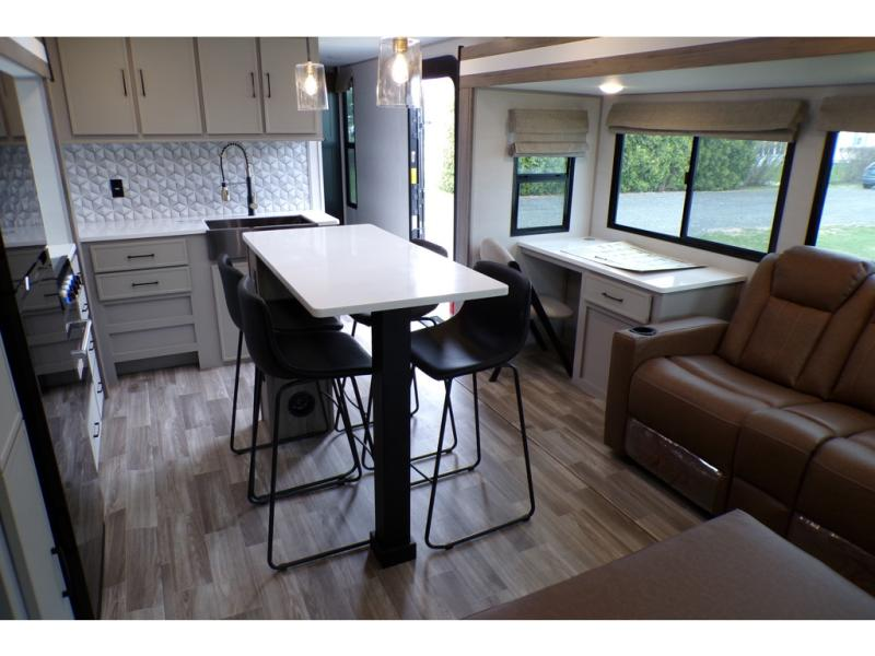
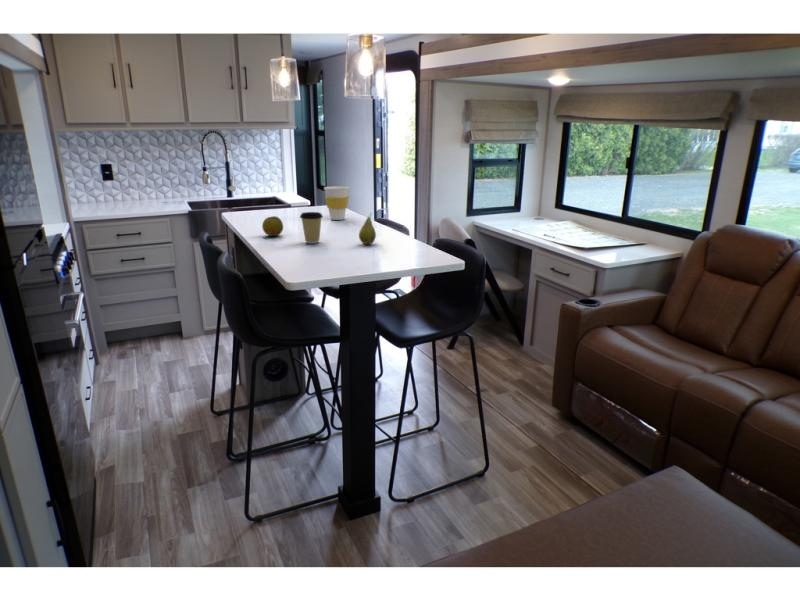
+ fruit (367, 228)
+ cup (337, 203)
+ coffee cup (311, 227)
+ fruit (272, 226)
